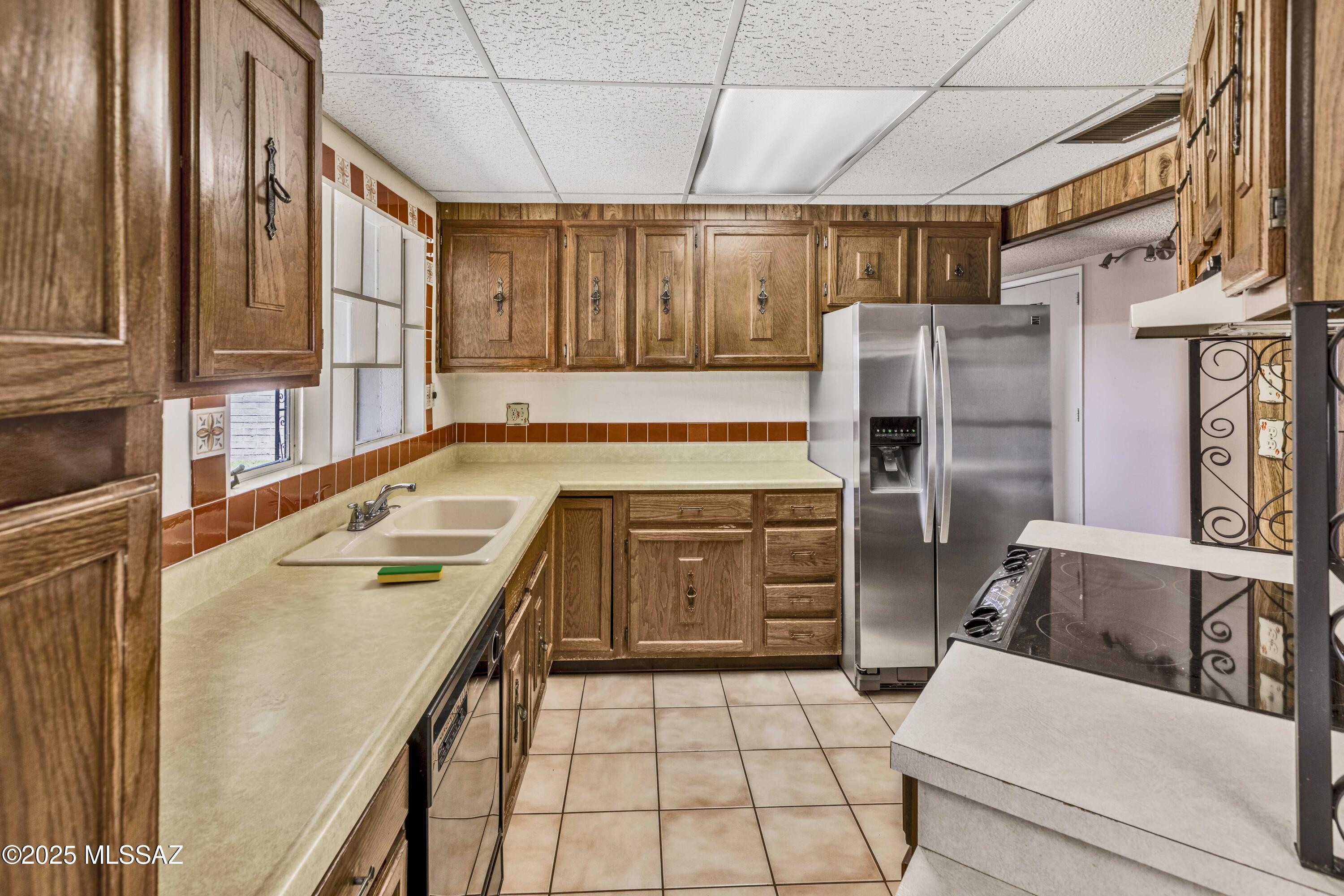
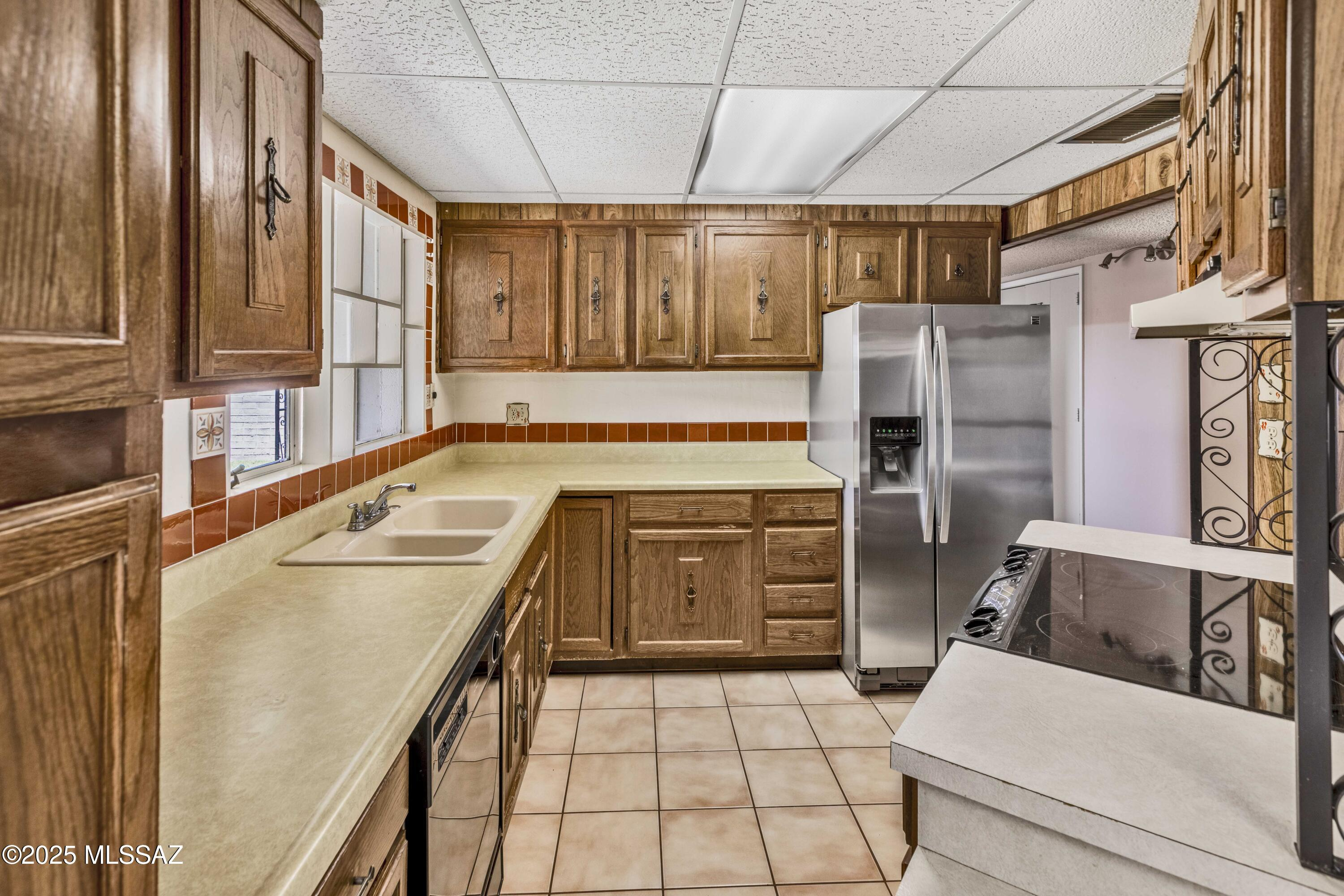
- dish sponge (411, 573)
